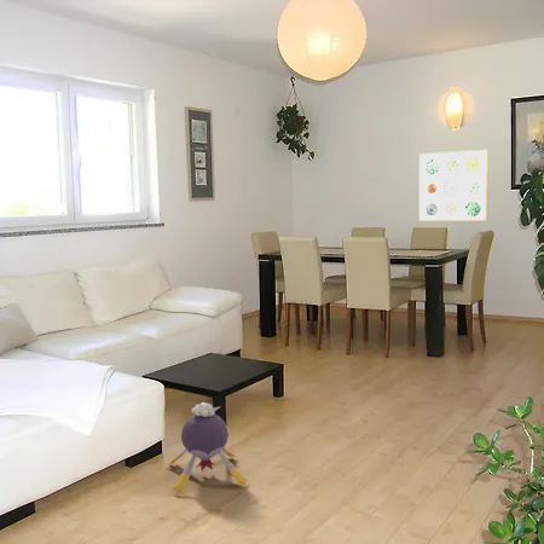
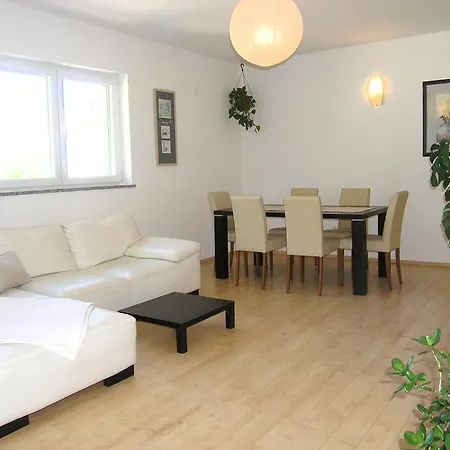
- plush toy (204, 439)
- wall art (452, 186)
